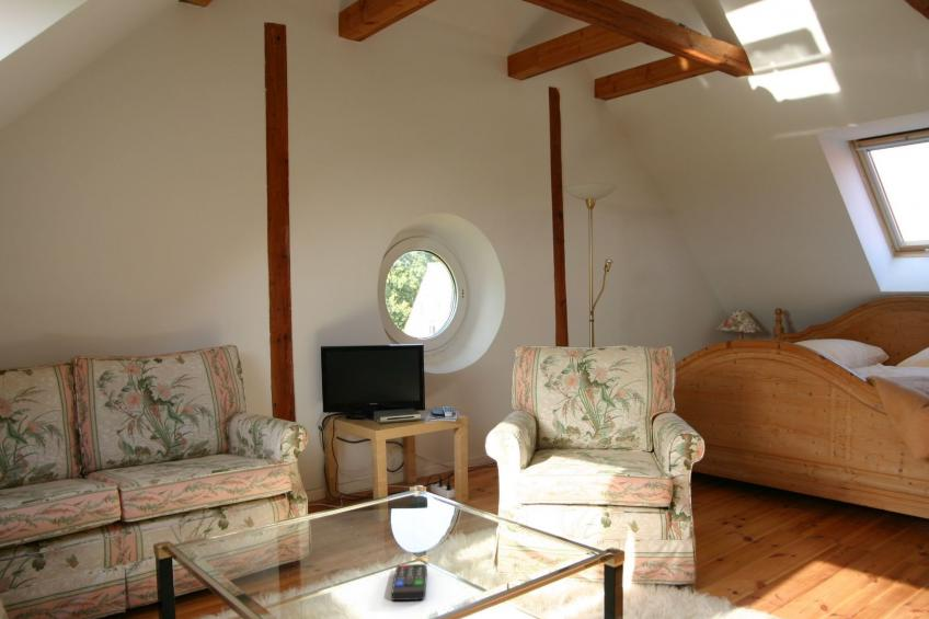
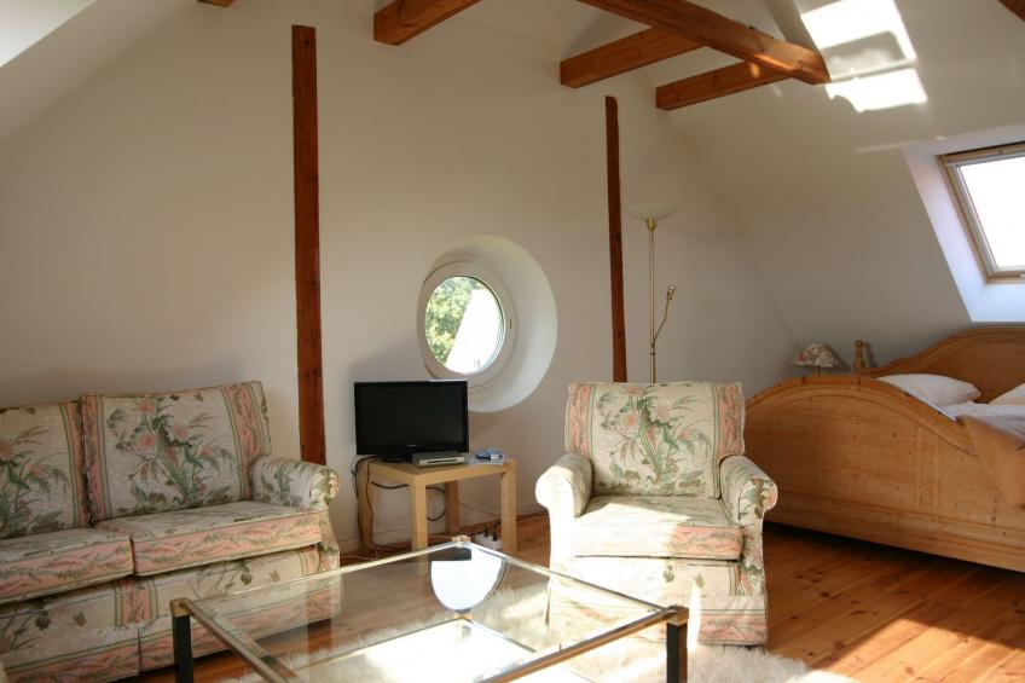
- remote control (410, 581)
